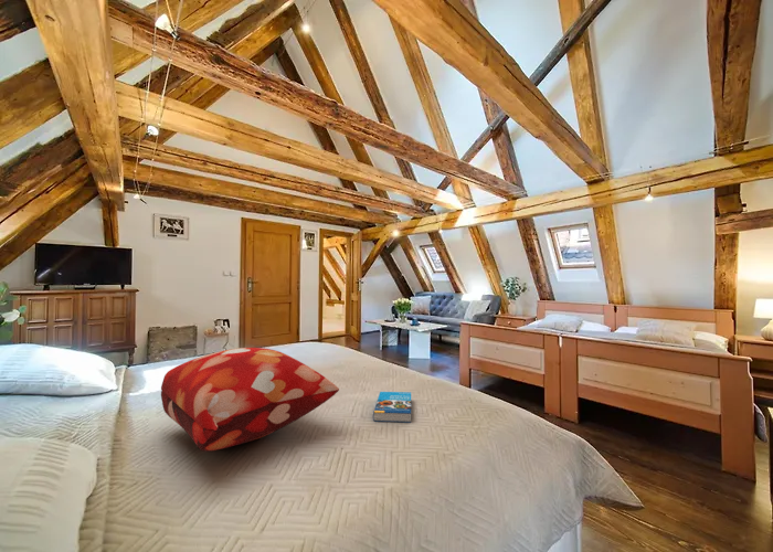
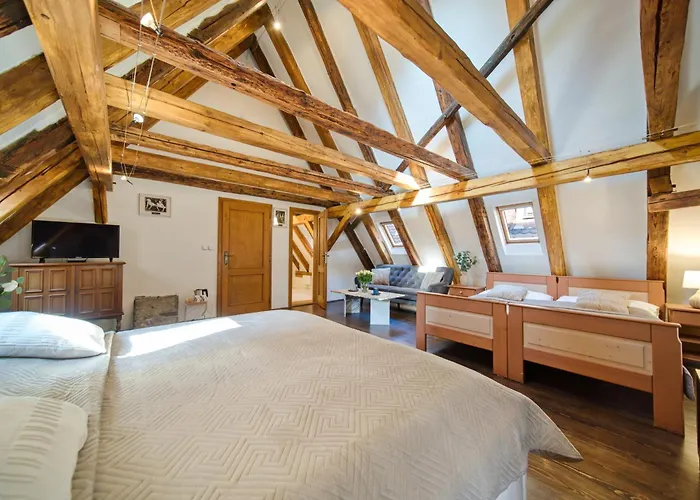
- decorative pillow (248, 390)
- book (393, 405)
